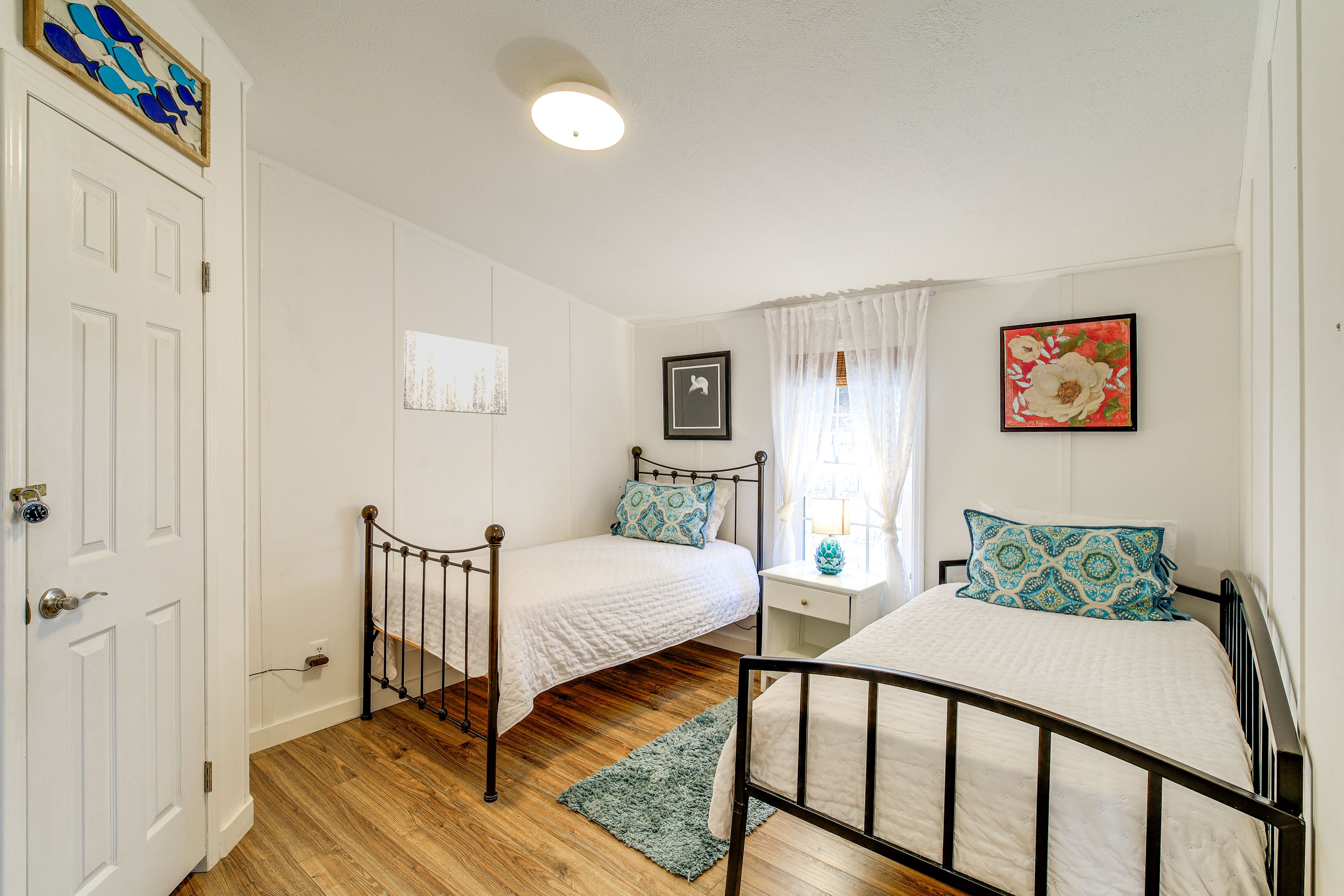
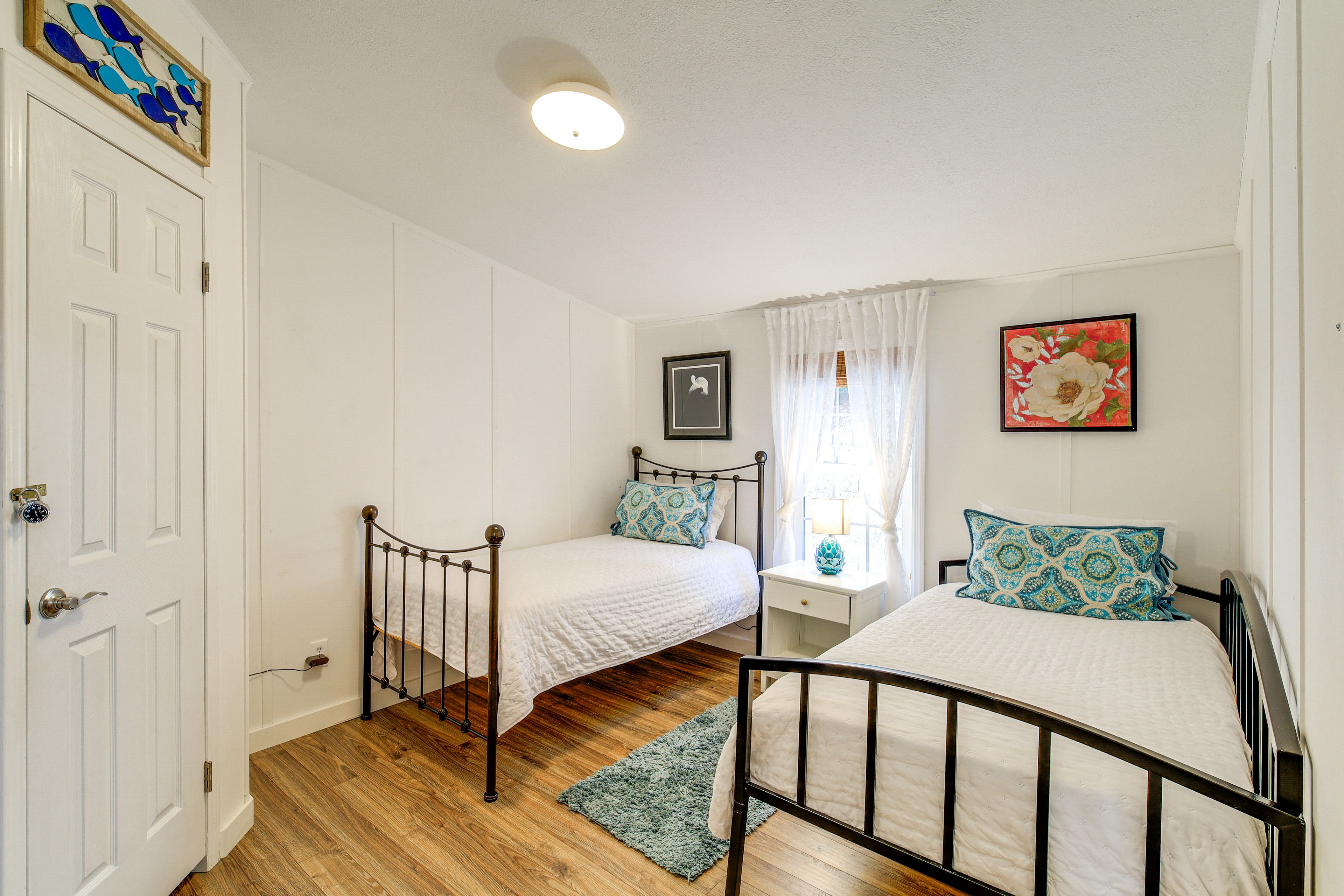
- wall art (460, 376)
